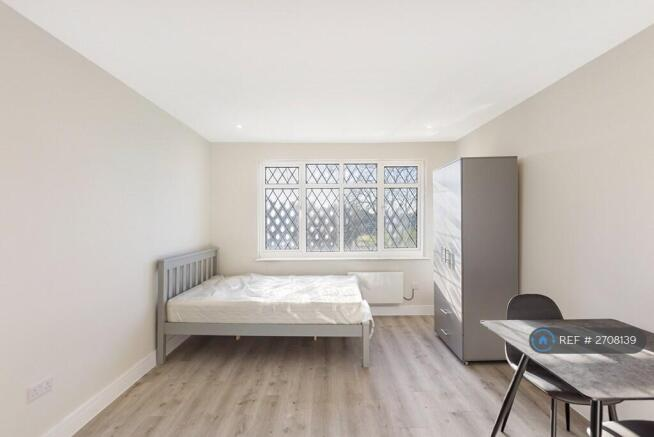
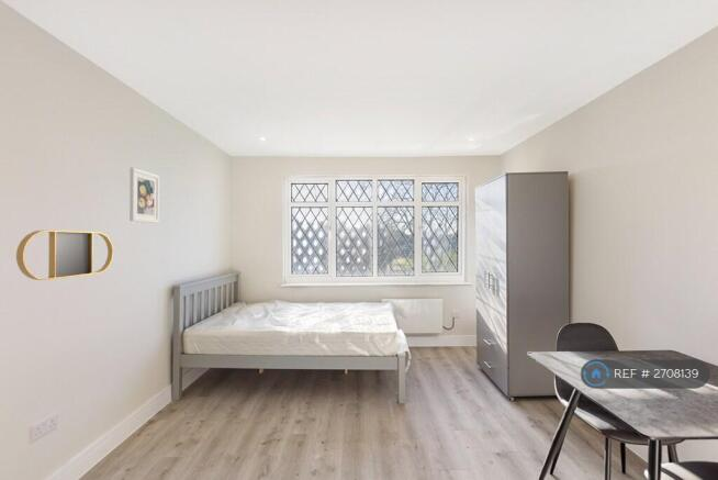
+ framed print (145, 197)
+ home mirror (71, 254)
